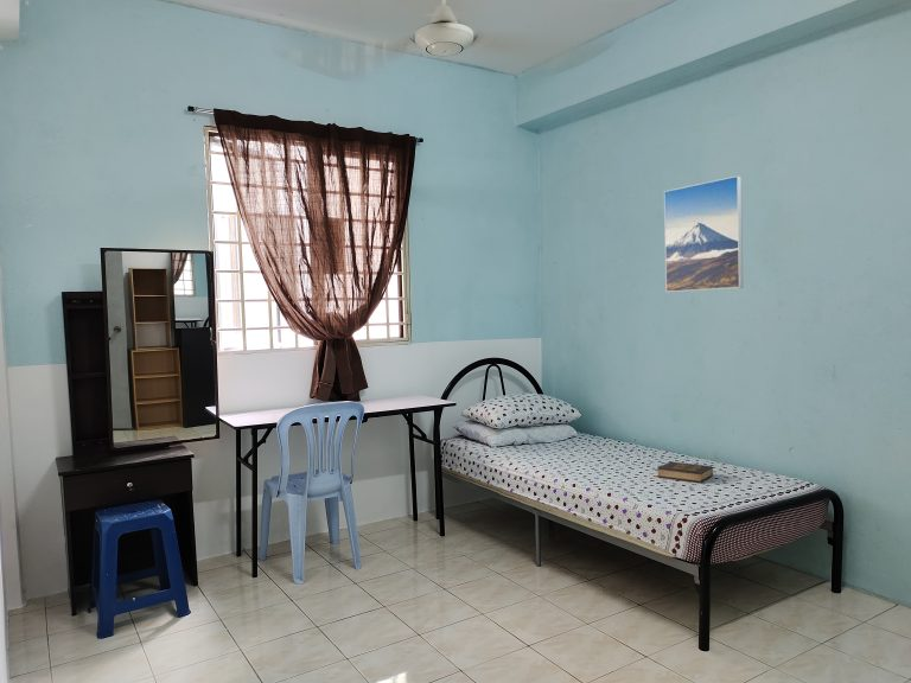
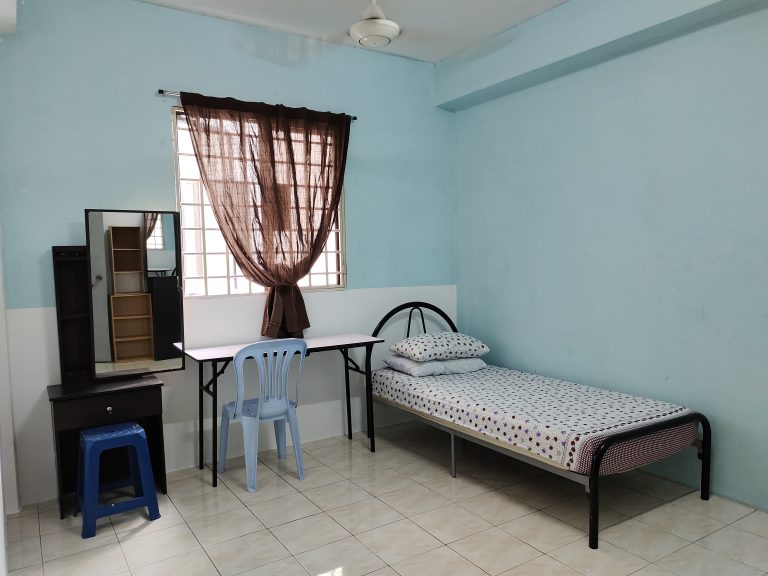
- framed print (701, 237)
- hardback book (684, 471)
